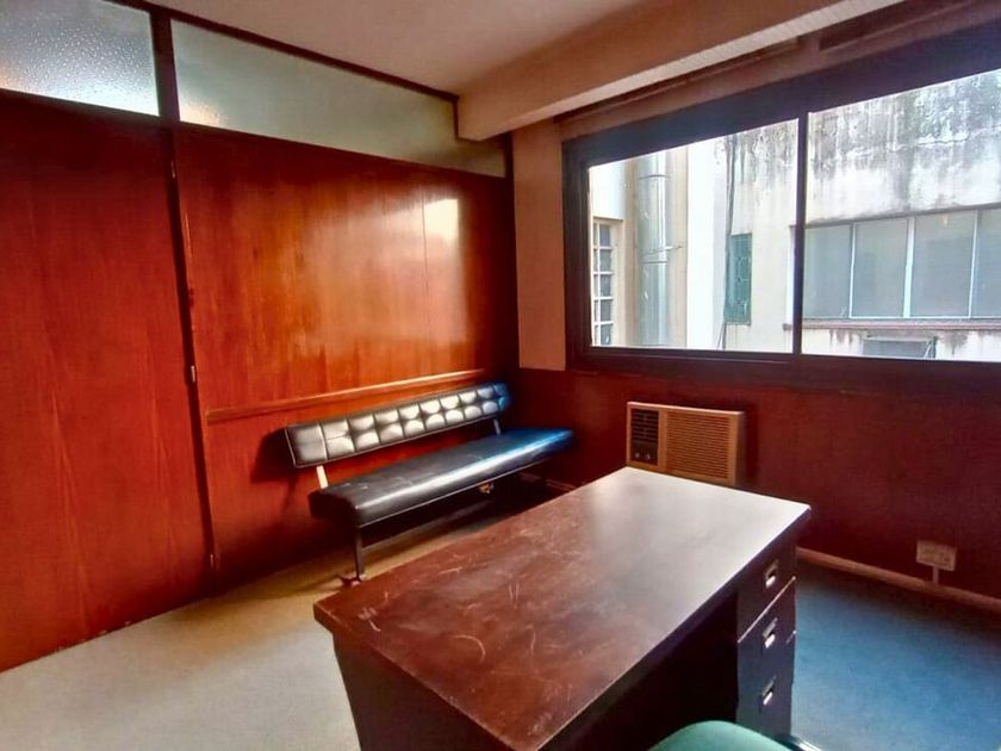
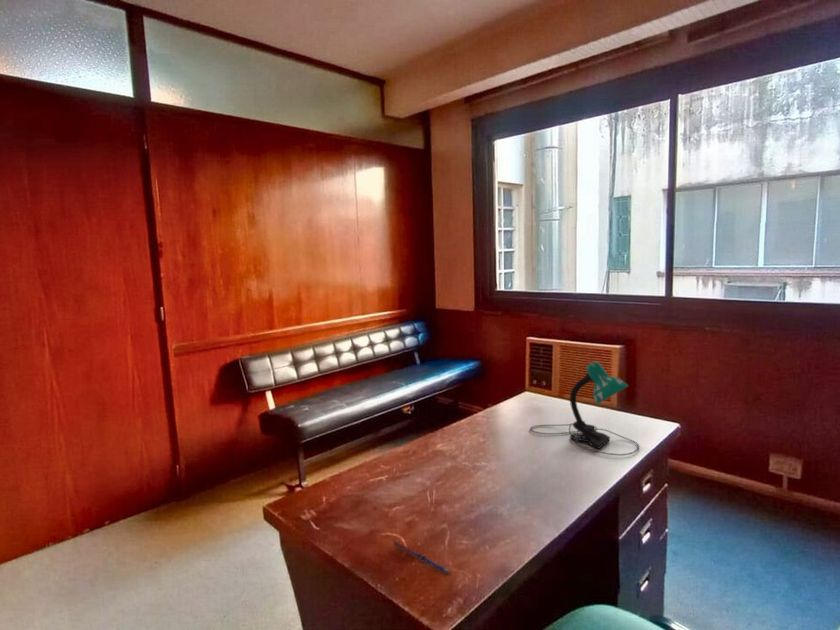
+ desk lamp (576, 395)
+ pen (420, 556)
